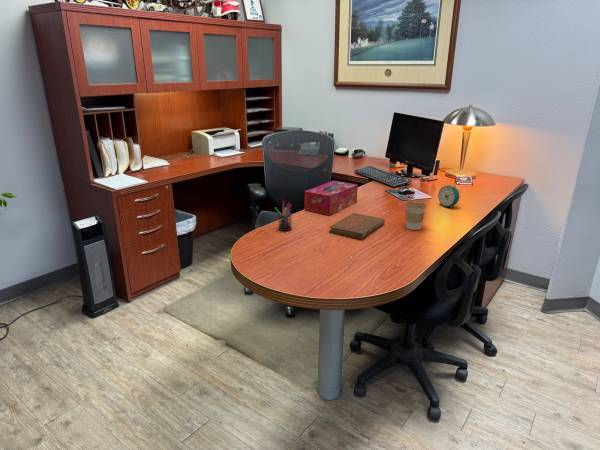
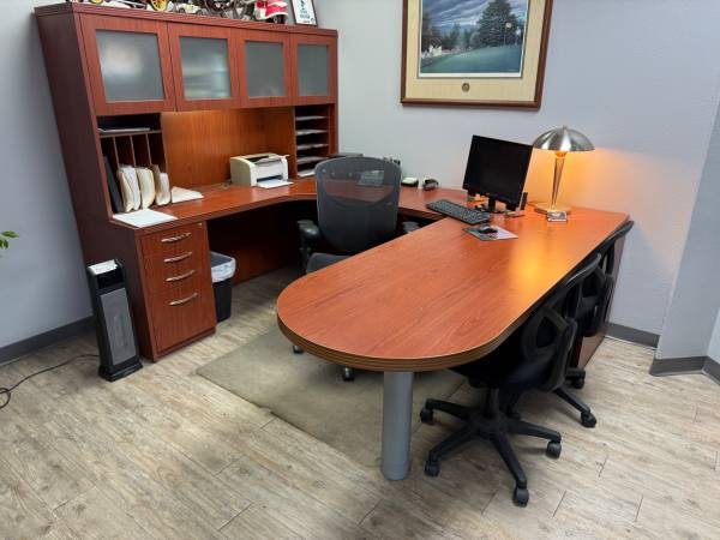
- notebook (357, 225)
- alarm clock (449, 195)
- tissue box (331, 196)
- pen holder (283, 215)
- coffee cup (414, 214)
